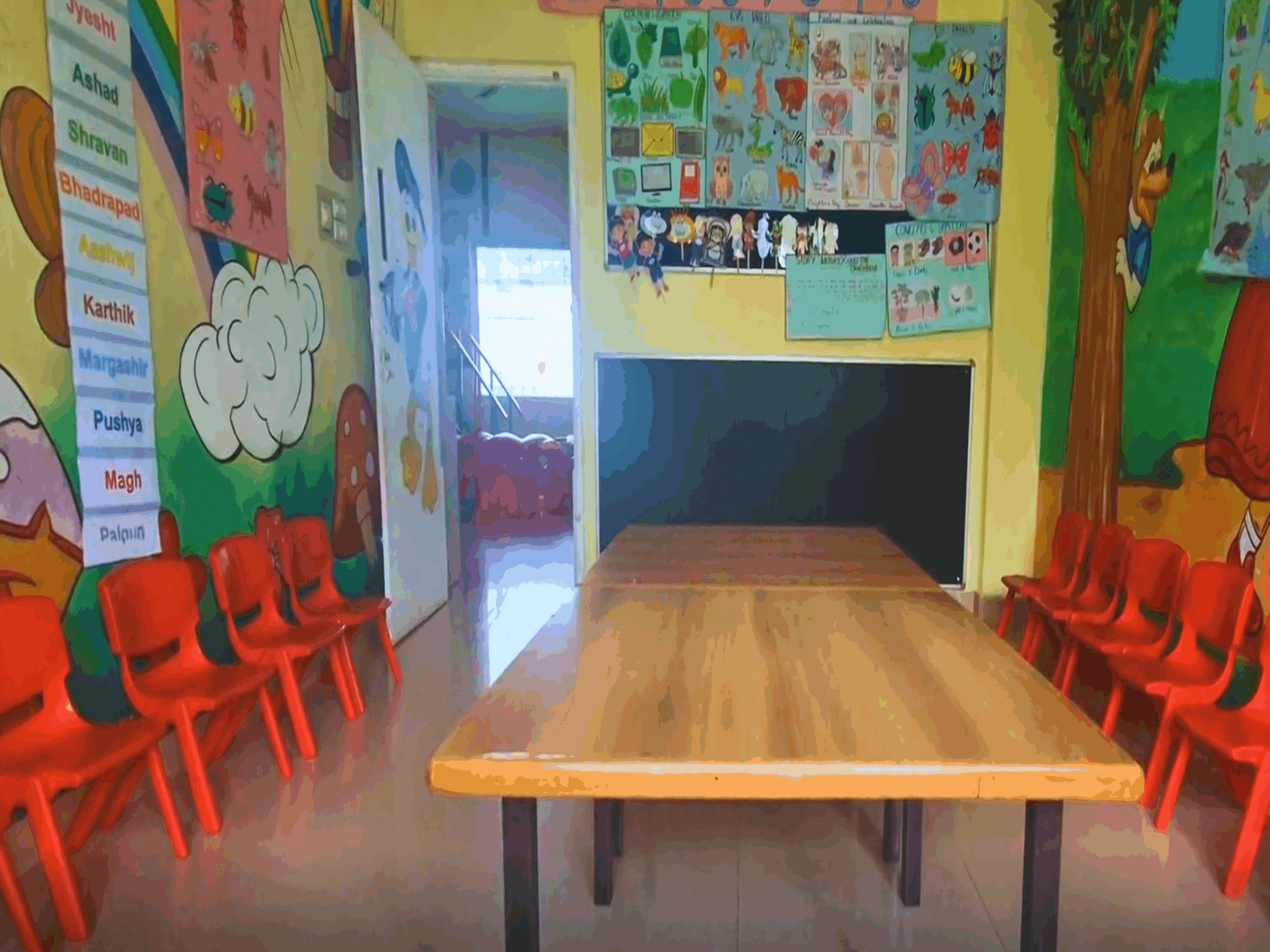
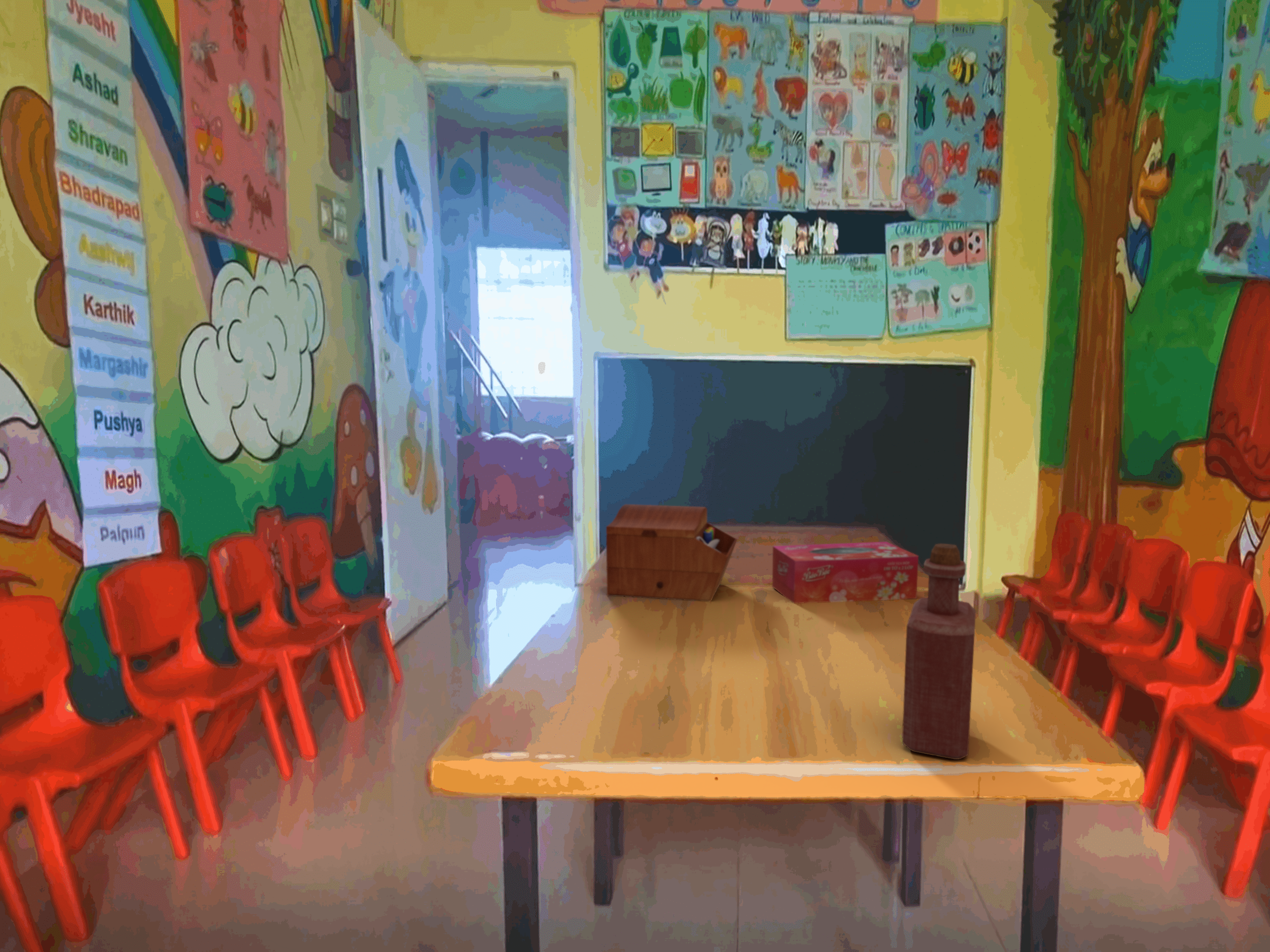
+ tissue box (842, 571)
+ sewing box (673, 550)
+ bottle (941, 644)
